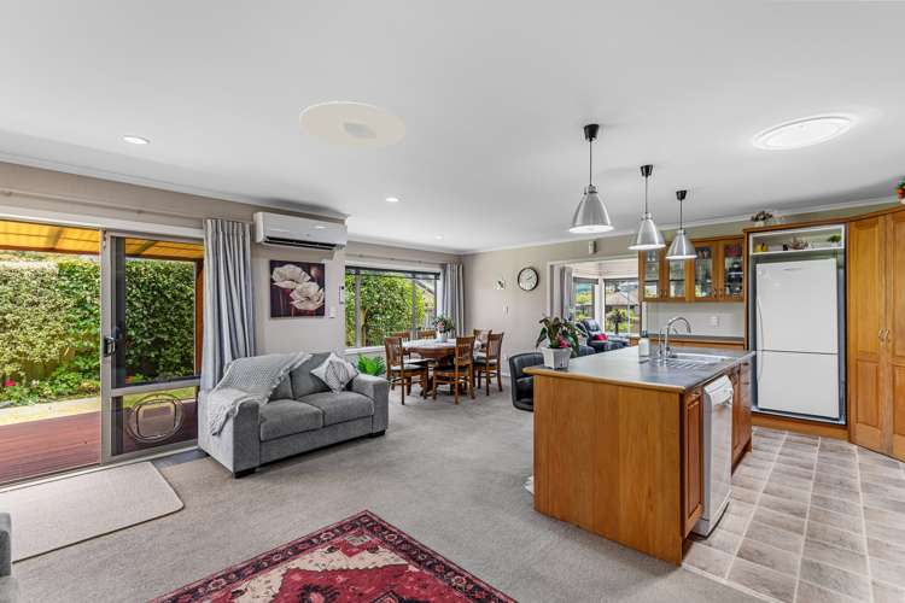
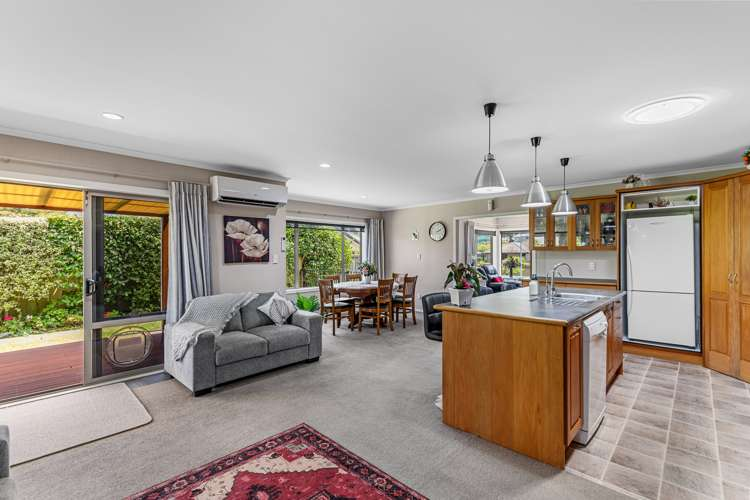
- ceiling light (354, 122)
